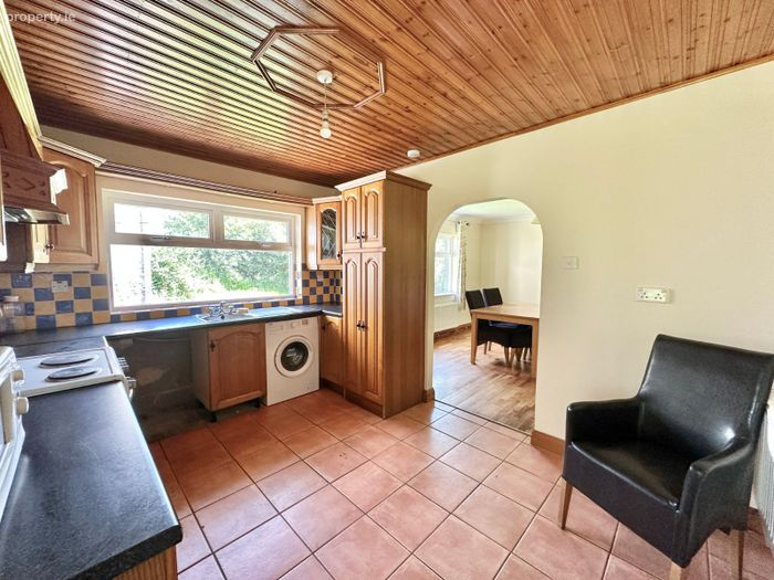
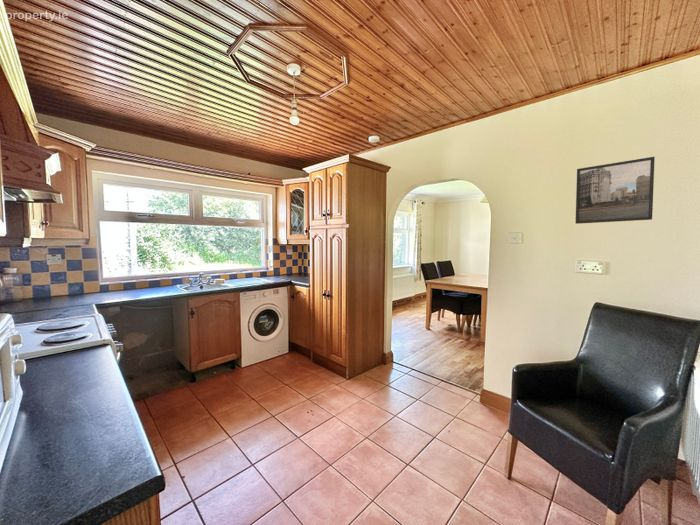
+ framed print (612, 192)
